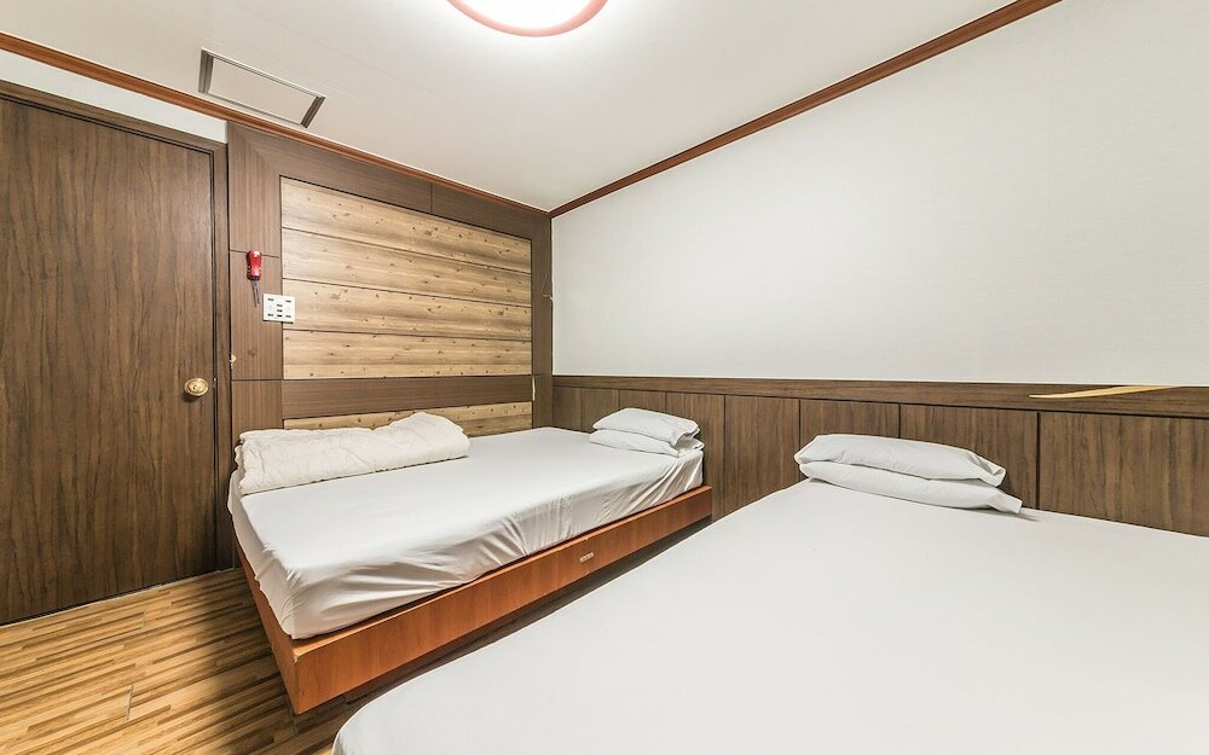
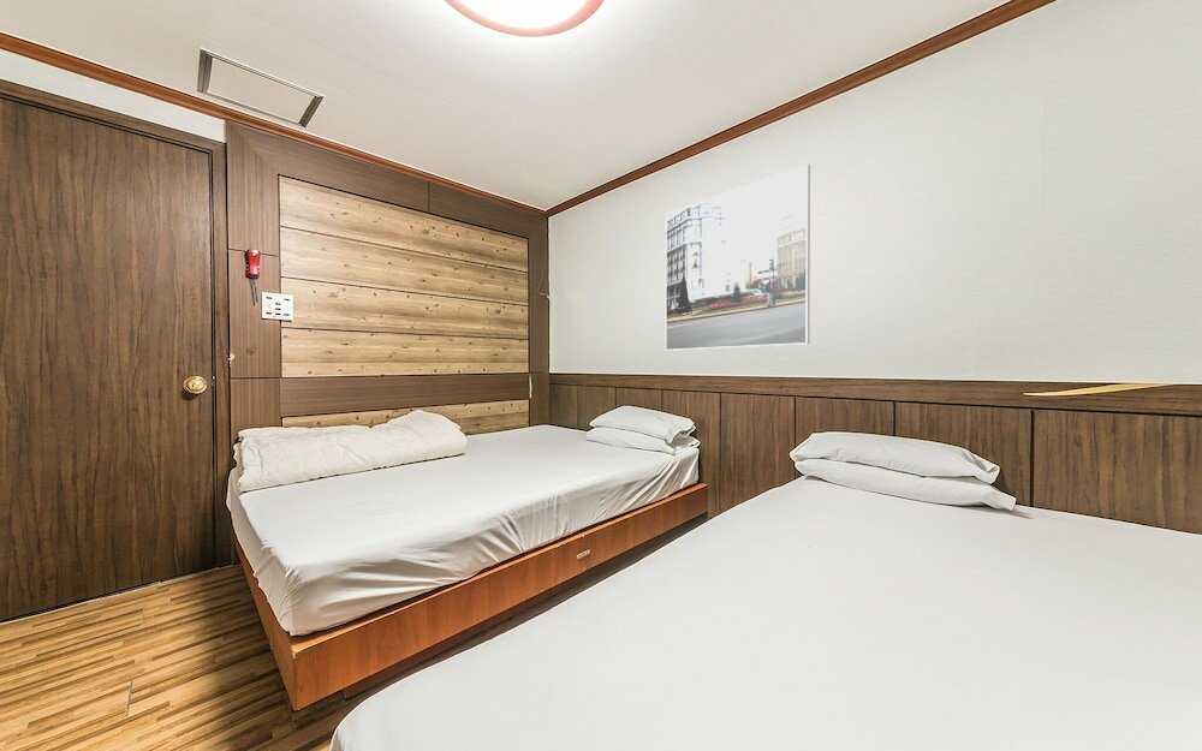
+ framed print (727, 269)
